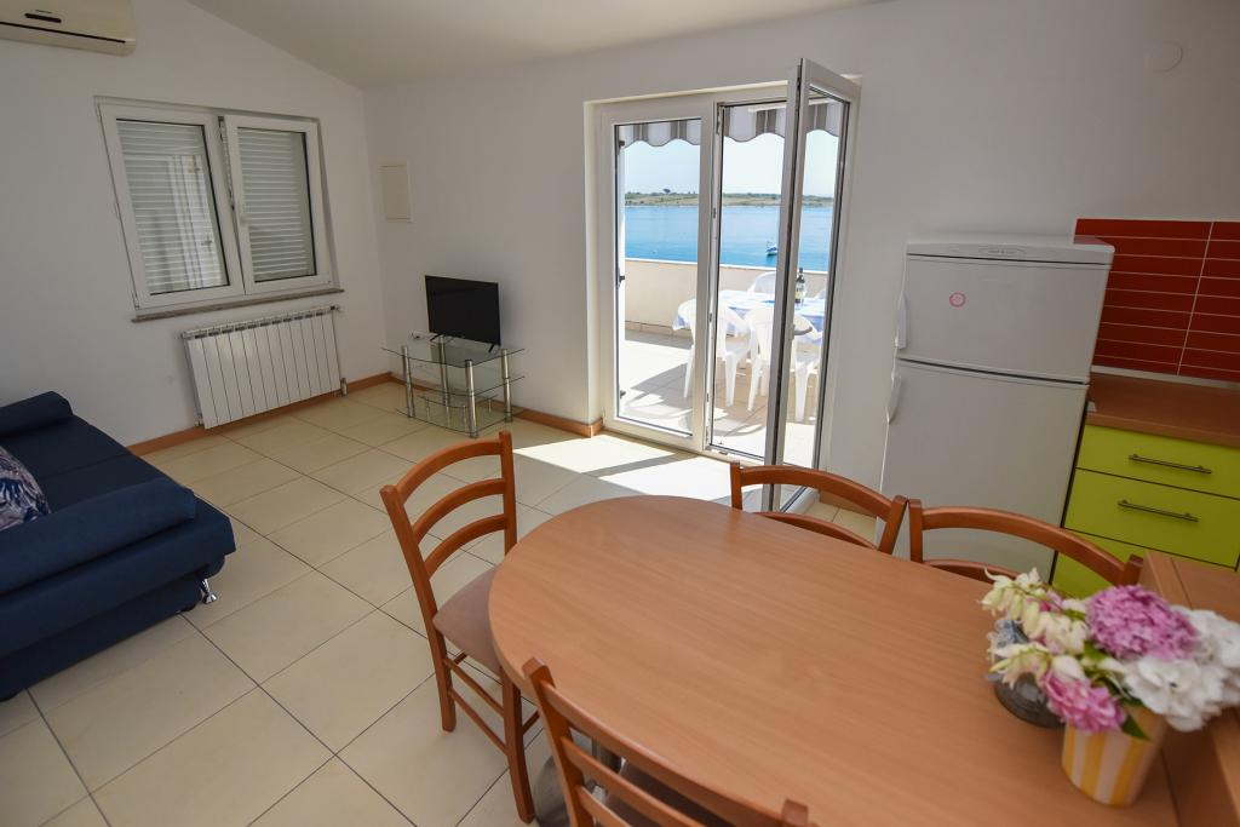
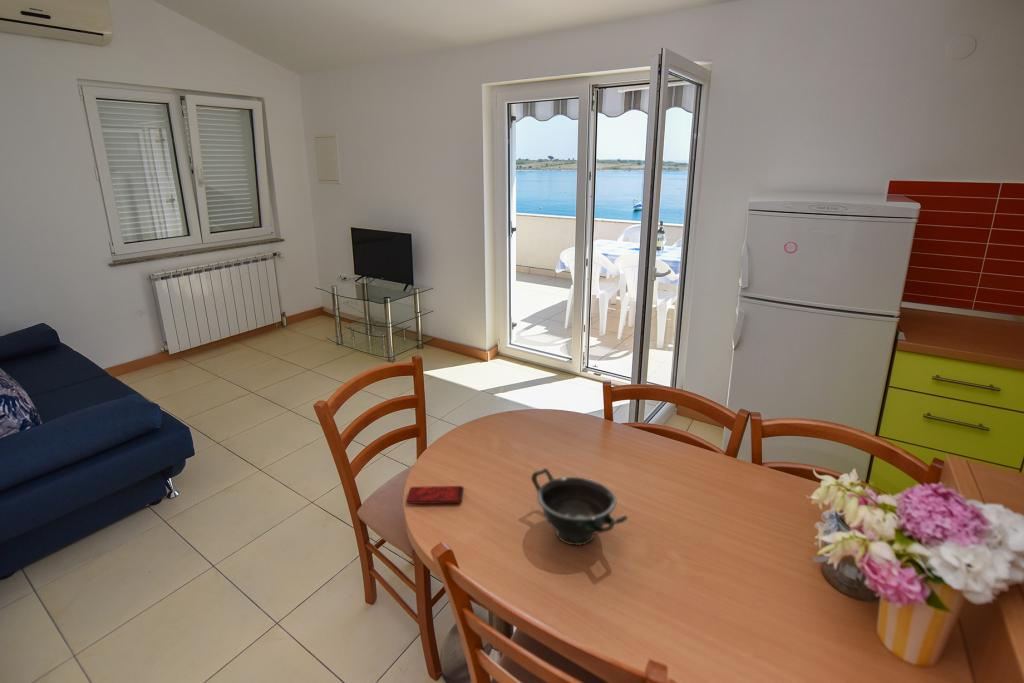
+ bowl (575, 512)
+ smartphone (435, 494)
